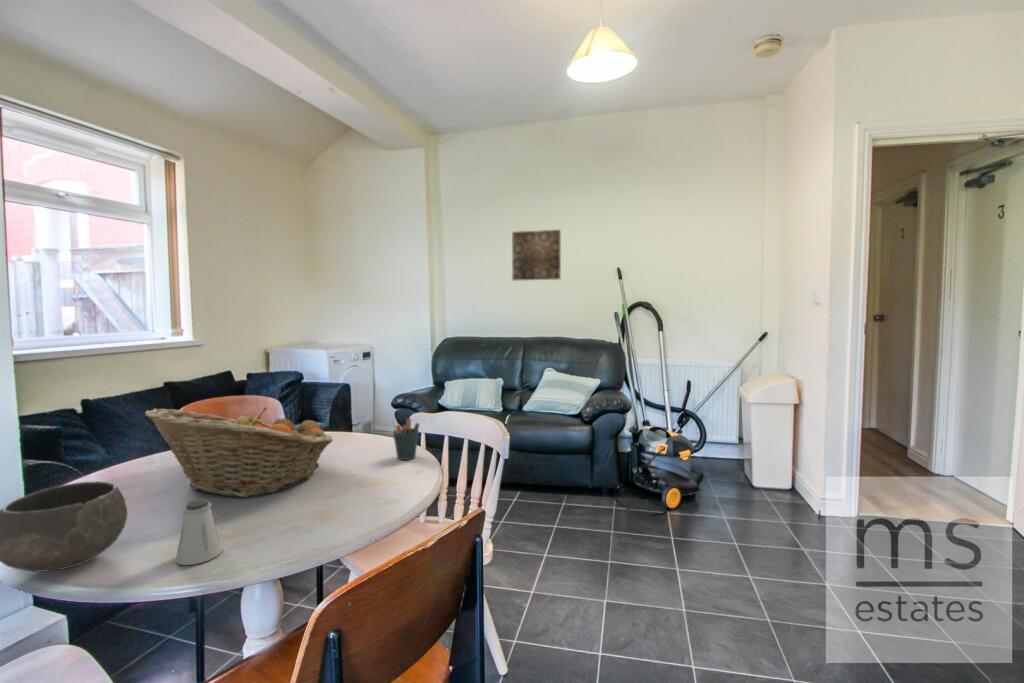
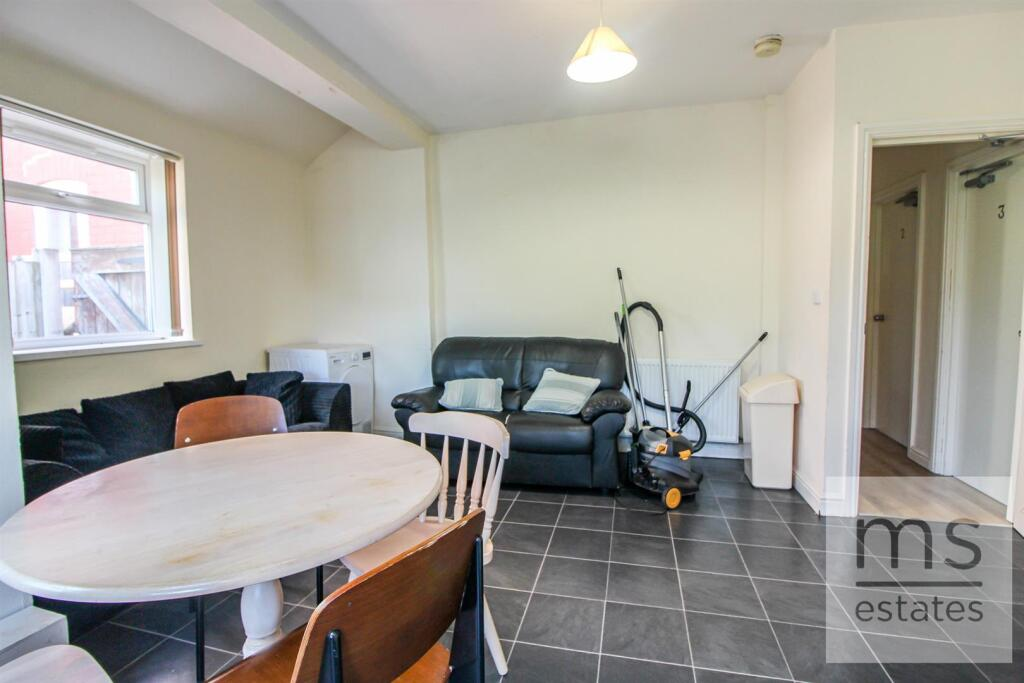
- bowl (63, 529)
- fruit basket (244, 440)
- saltshaker (198, 528)
- pen holder (406, 436)
- wall art (536, 255)
